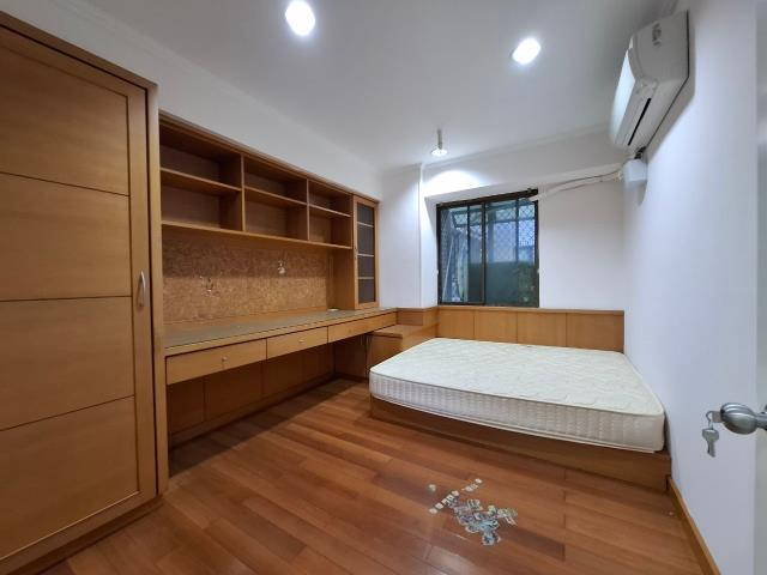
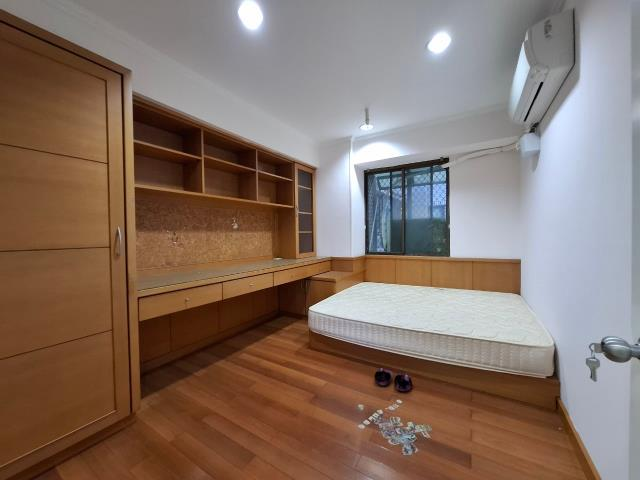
+ slippers (395, 376)
